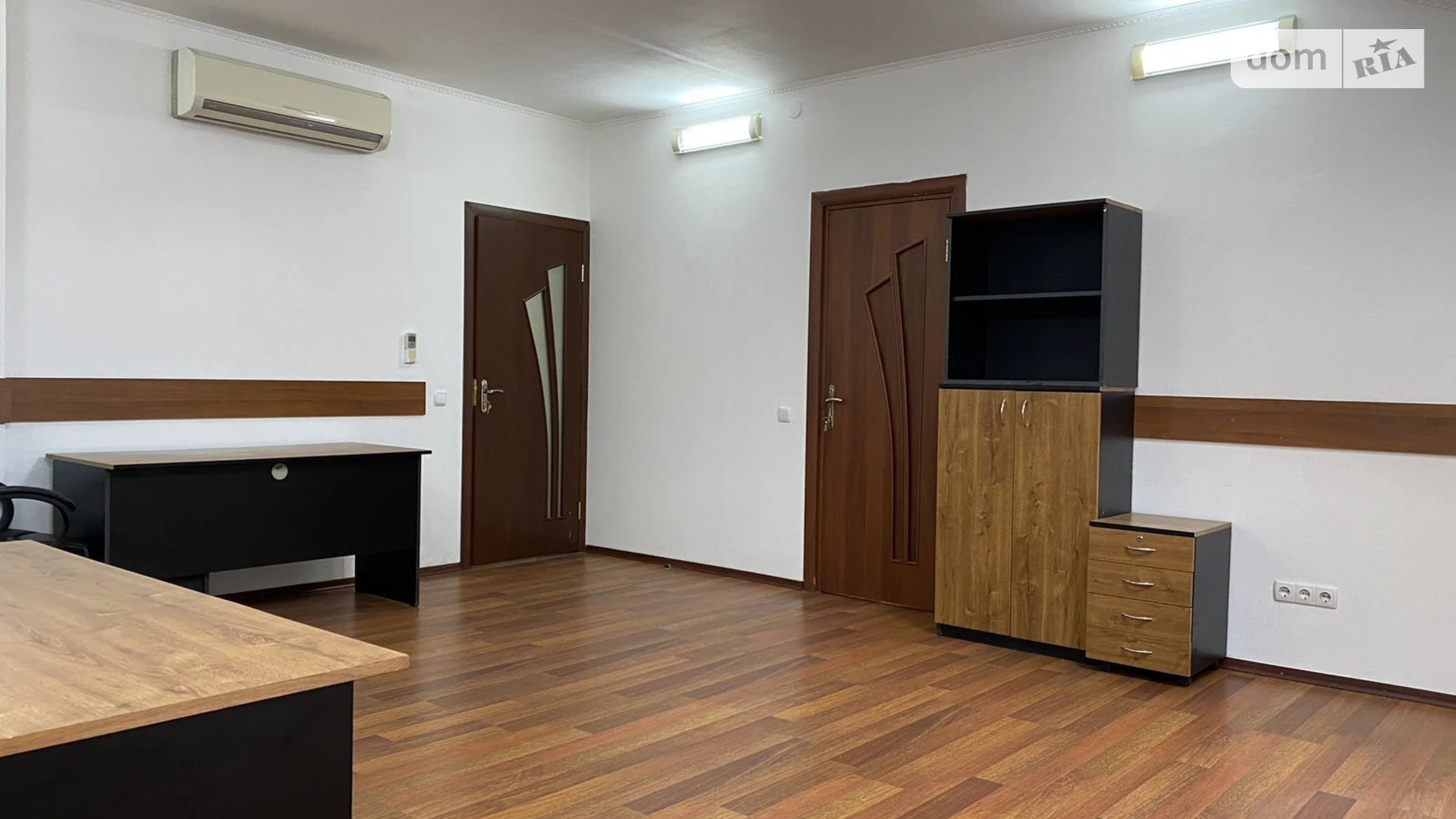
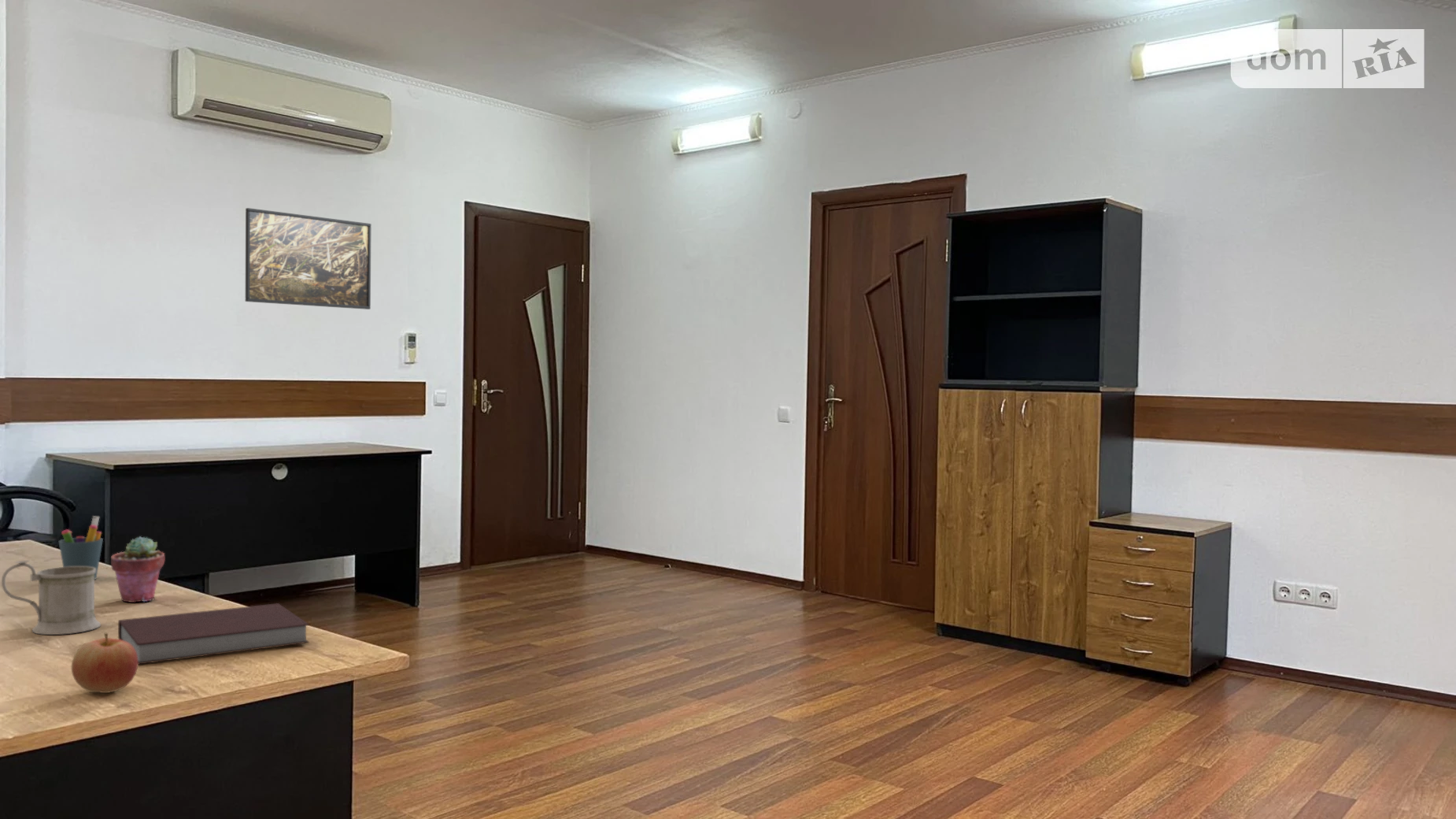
+ notebook (213, 631)
+ apple (105, 662)
+ potted succulent (138, 567)
+ mug (51, 594)
+ pen holder (81, 549)
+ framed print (310, 261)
